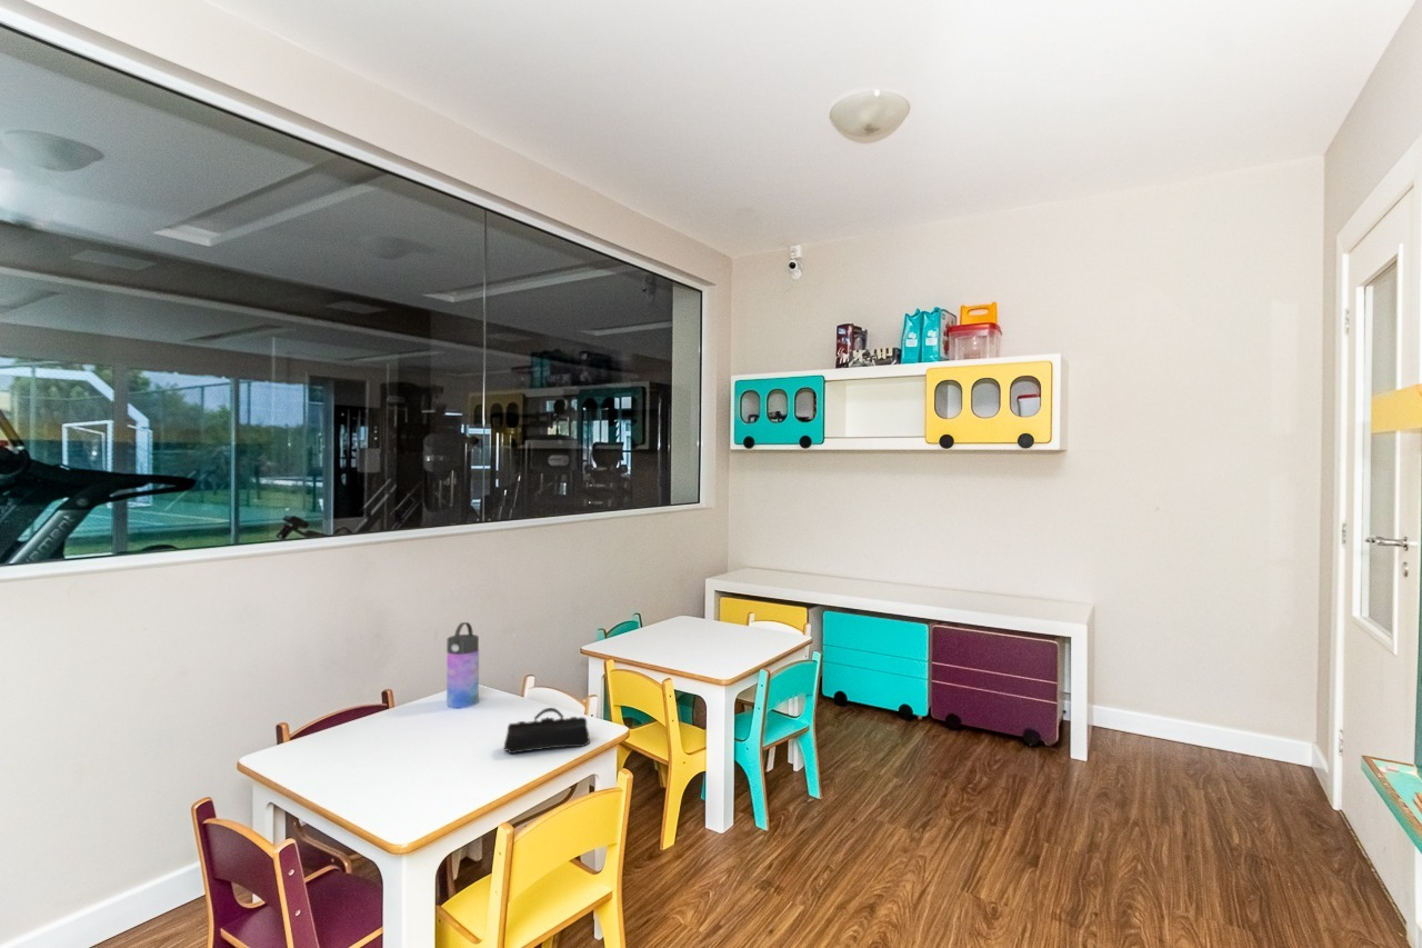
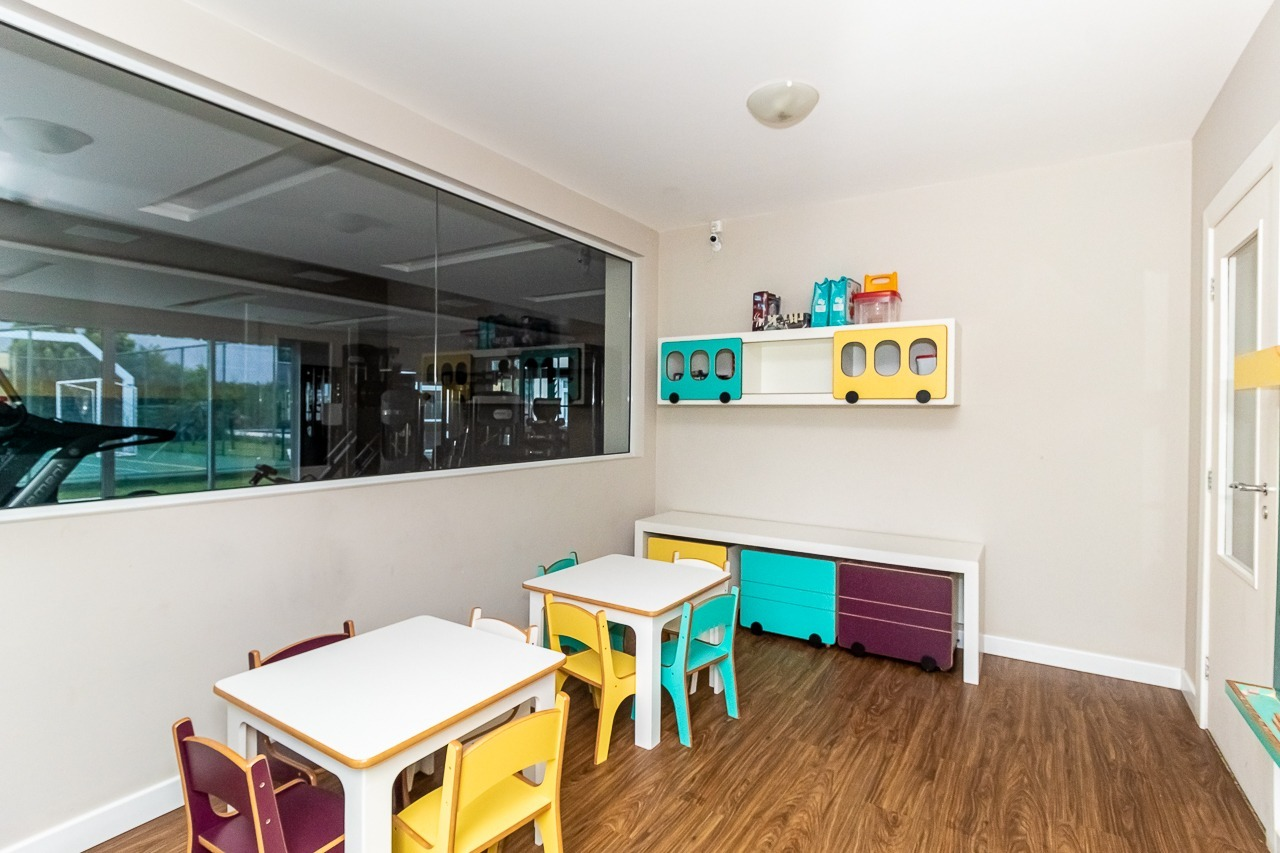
- water bottle (462, 662)
- pencil case (547, 727)
